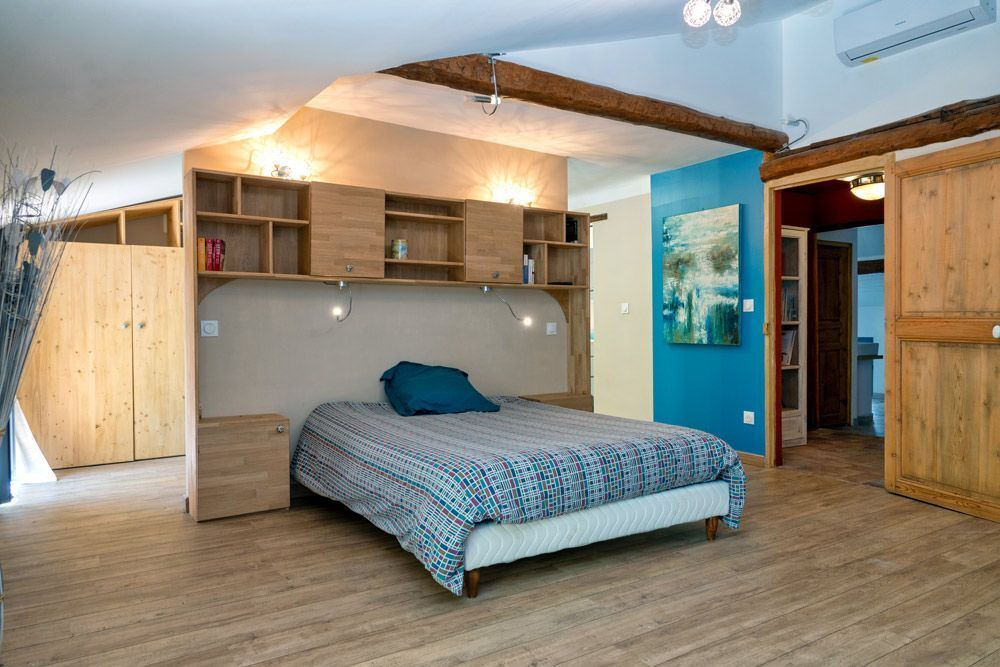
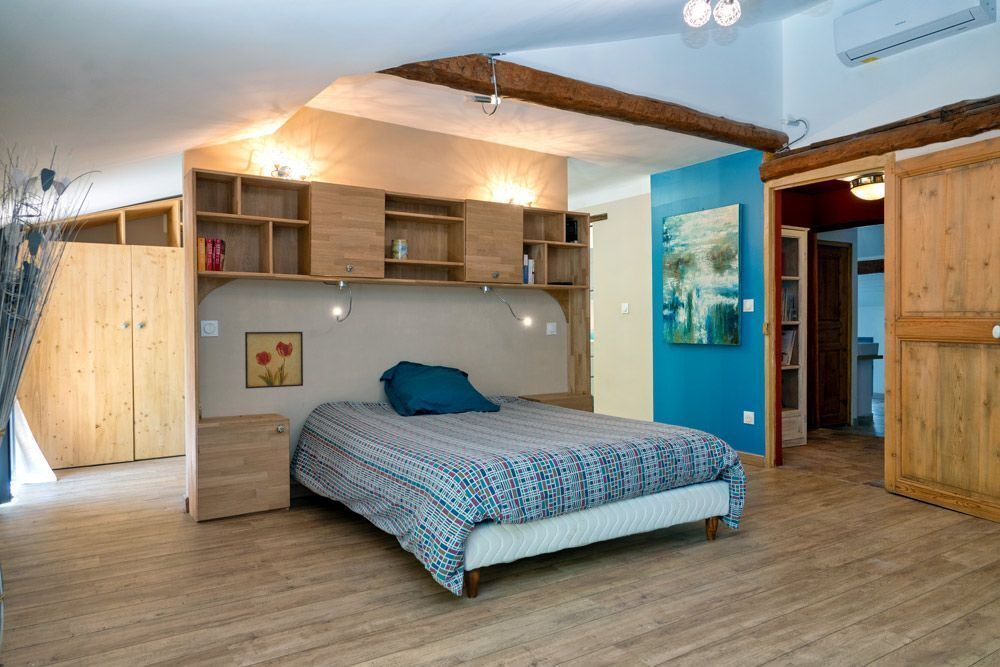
+ wall art (274, 359)
